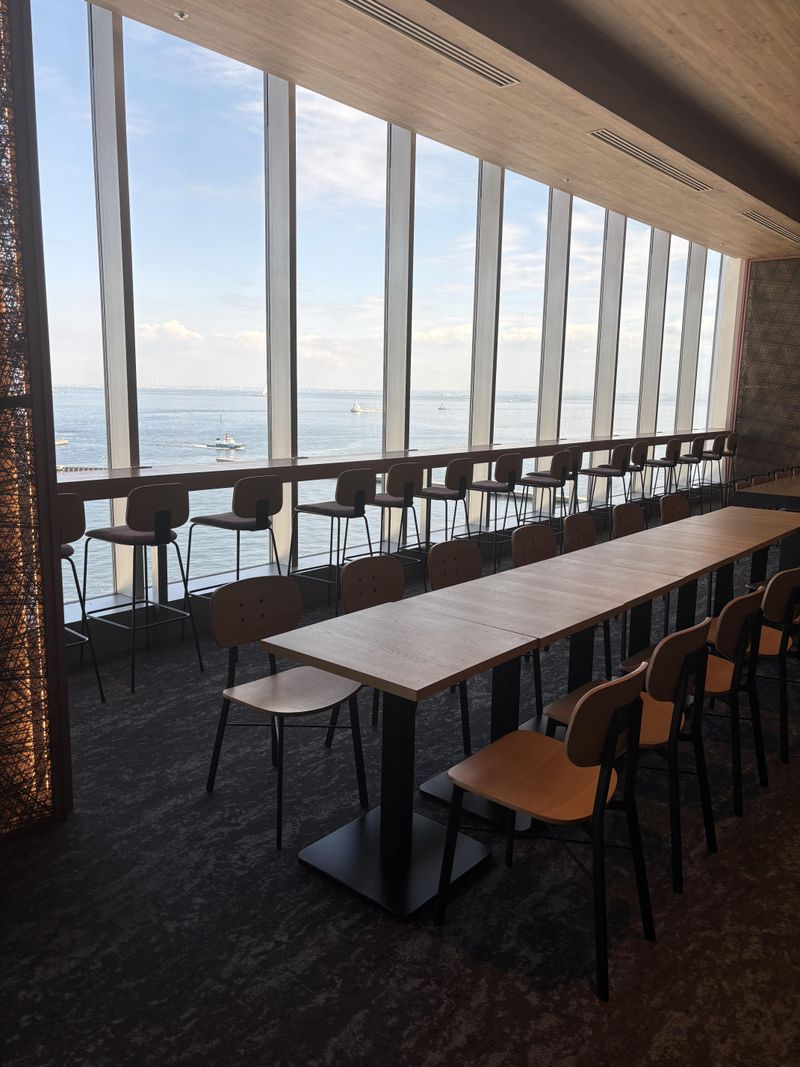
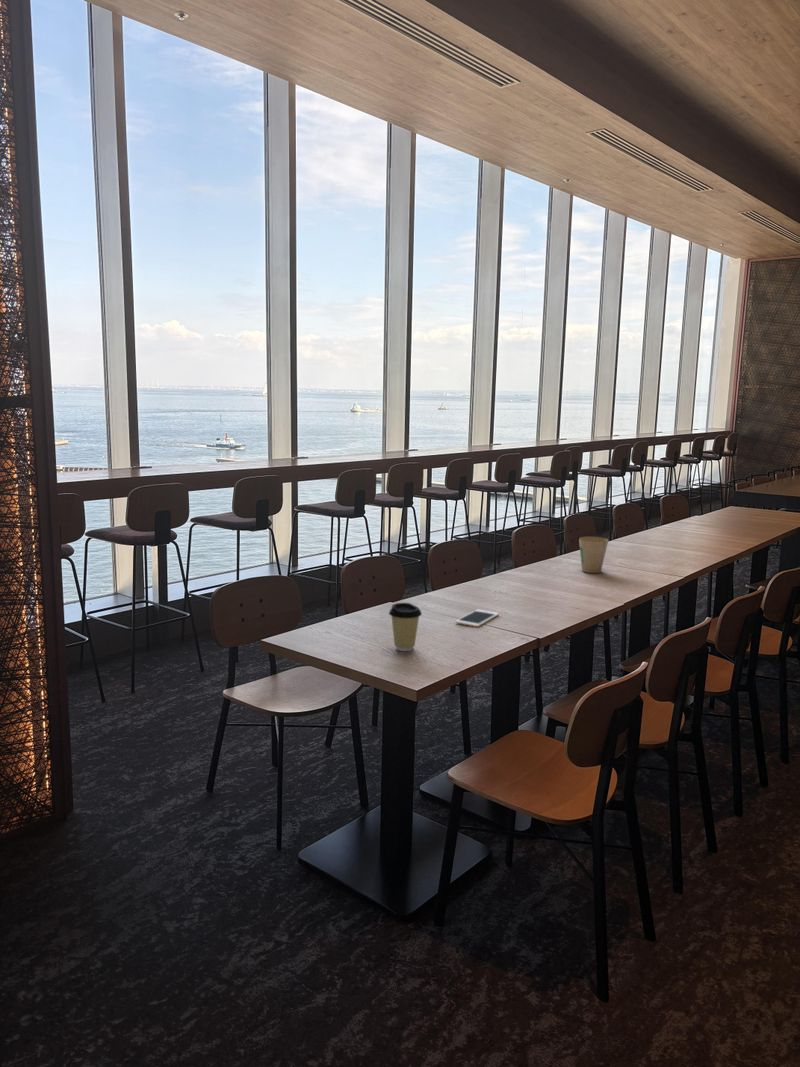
+ coffee cup (404, 627)
+ cell phone (477, 617)
+ paper cup (592, 555)
